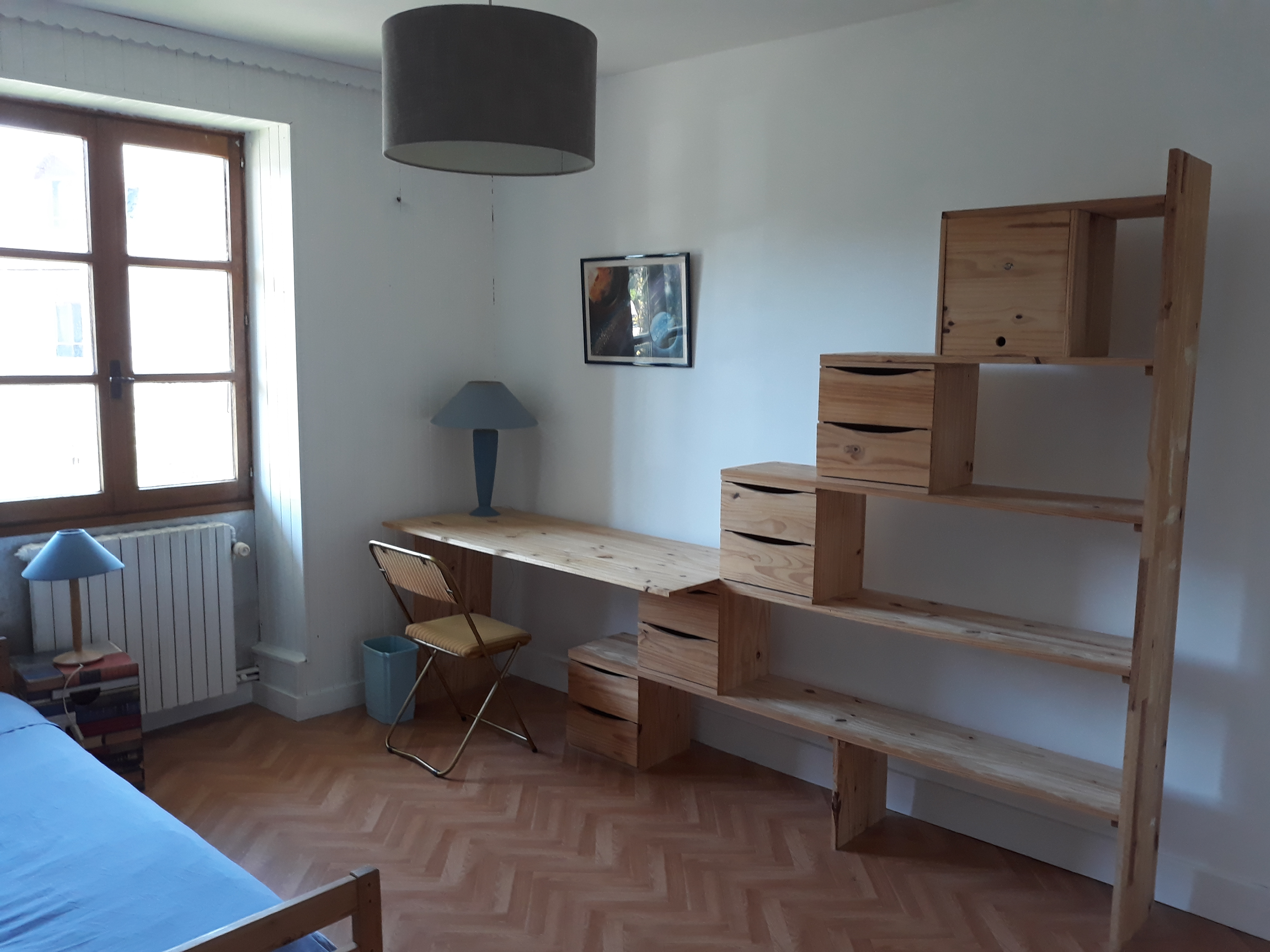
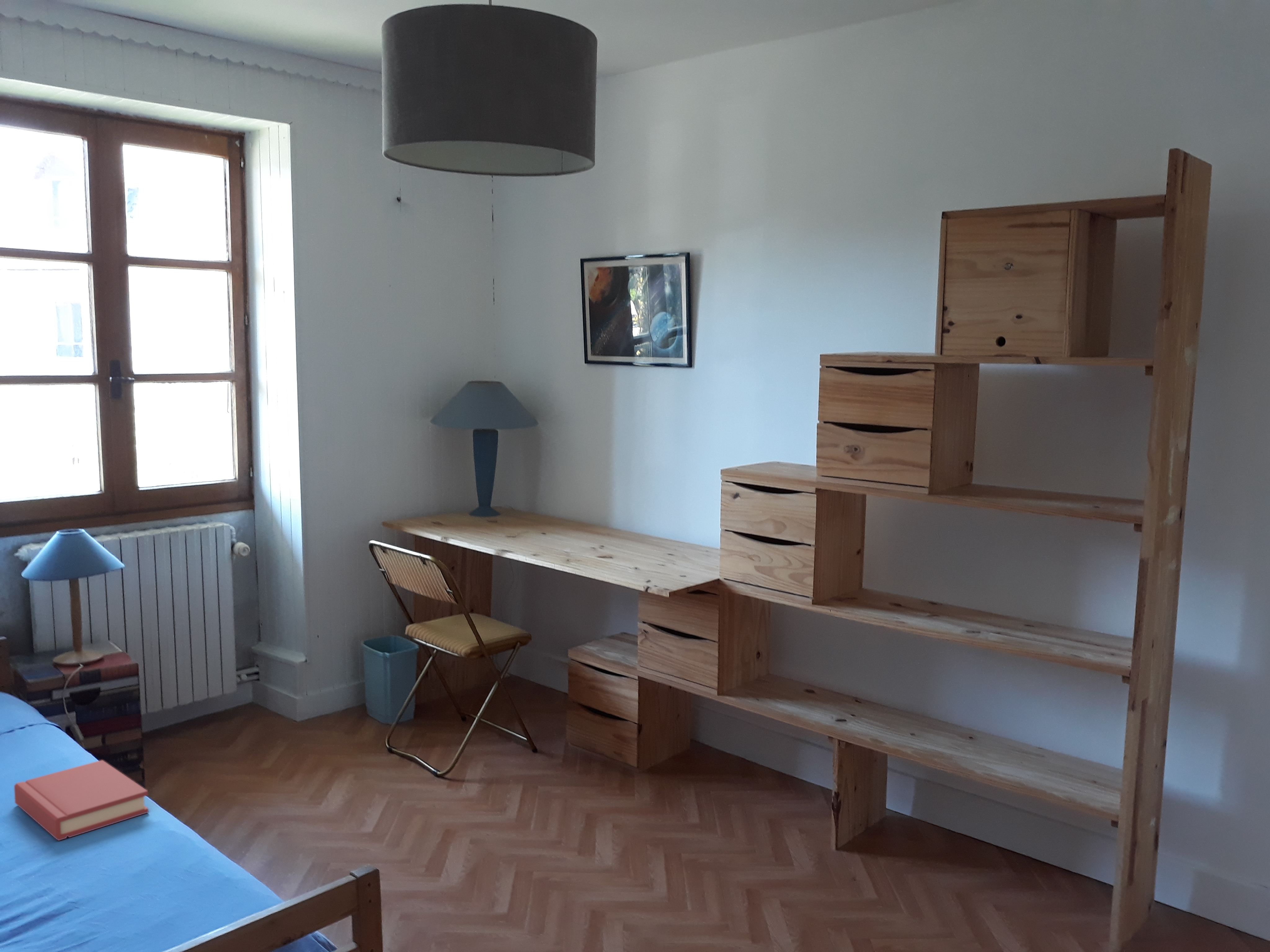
+ hardback book (81, 798)
